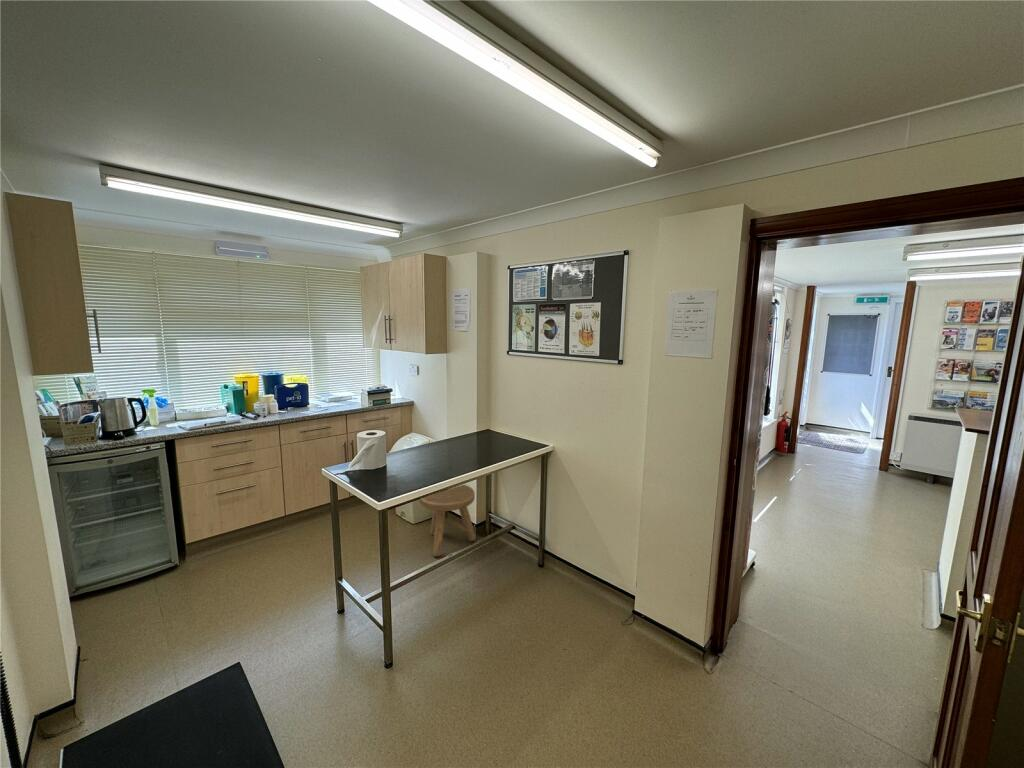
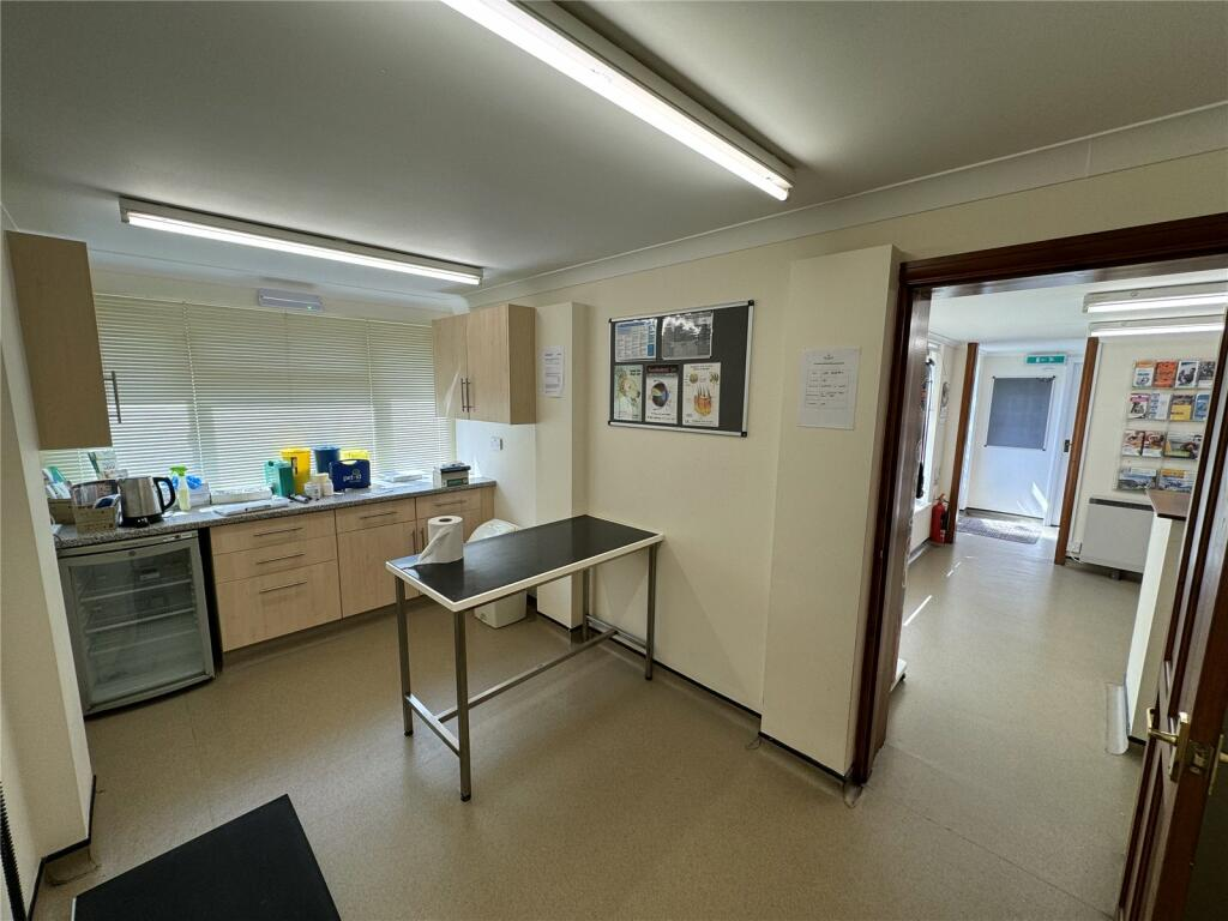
- stool (444, 517)
